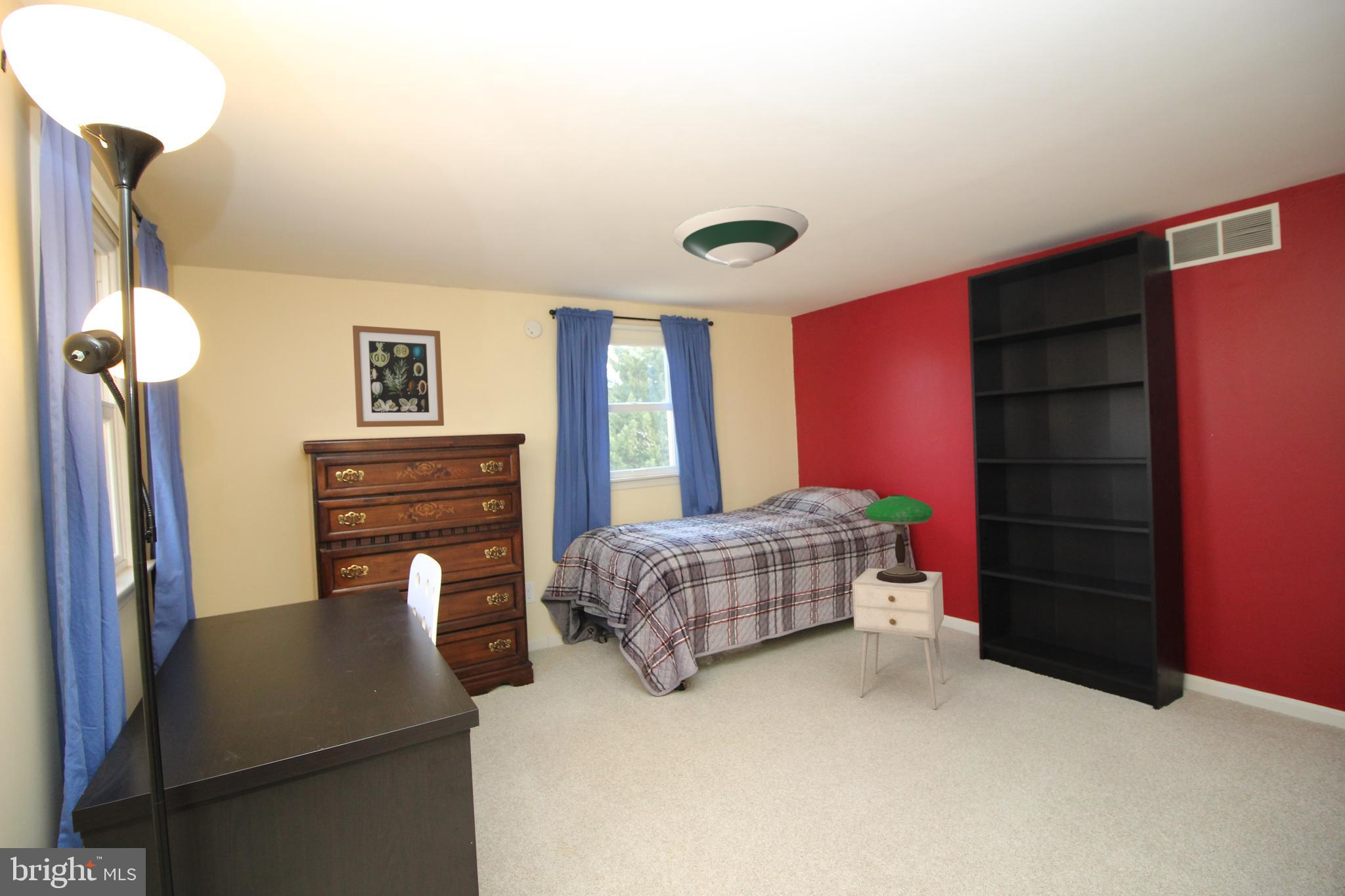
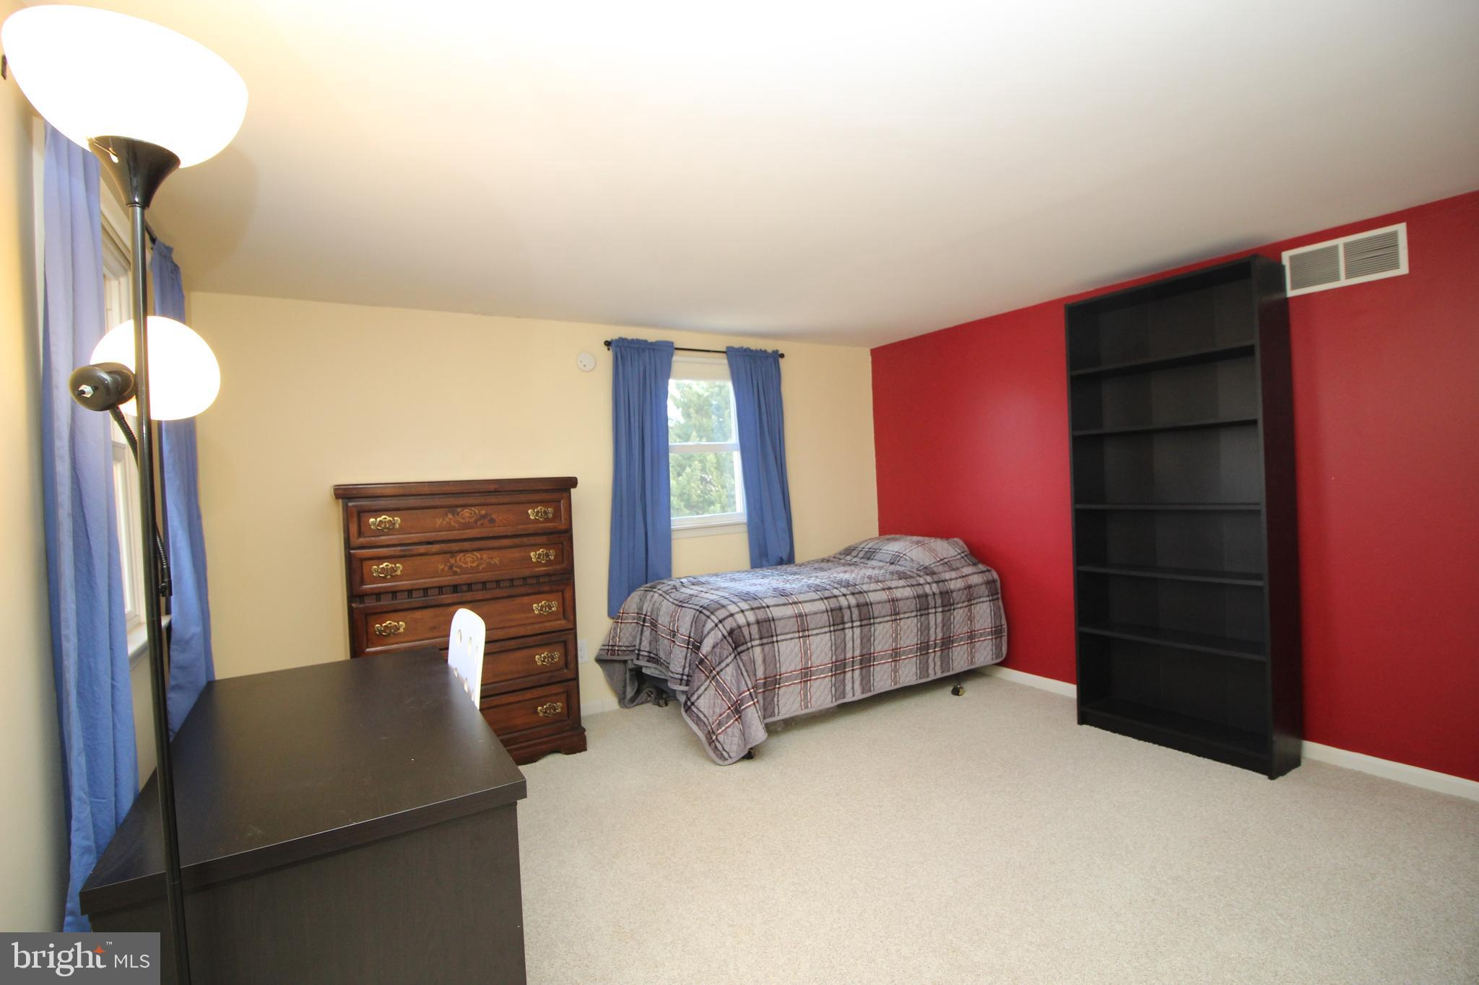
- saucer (740, 248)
- wall art (399, 377)
- nightstand (900, 633)
- table lamp (899, 536)
